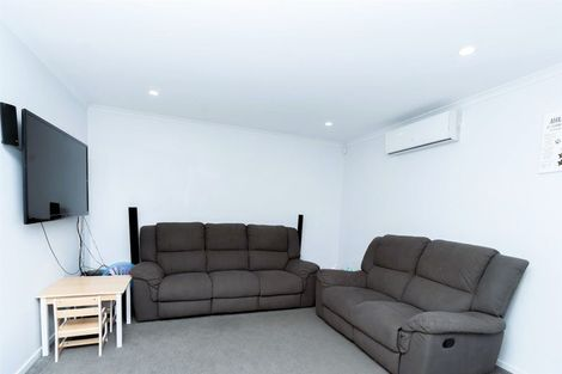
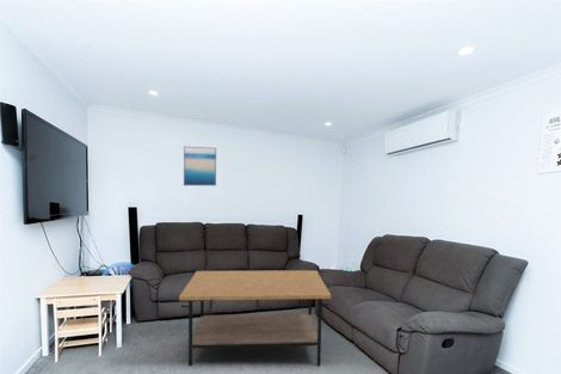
+ wall art (199, 166)
+ coffee table (255, 315)
